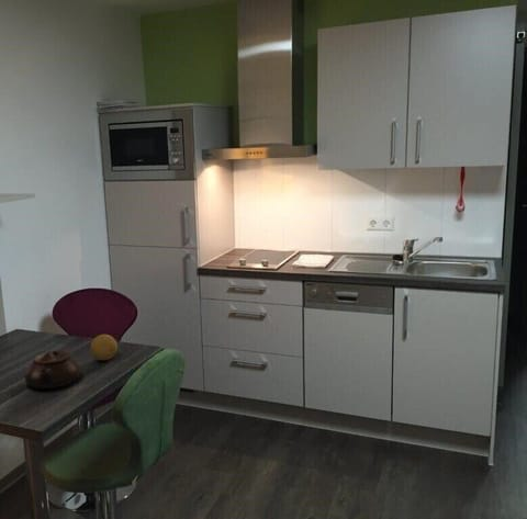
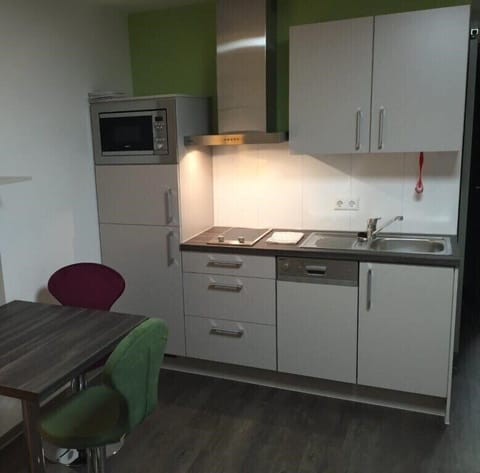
- teapot (54, 365)
- fruit (103, 347)
